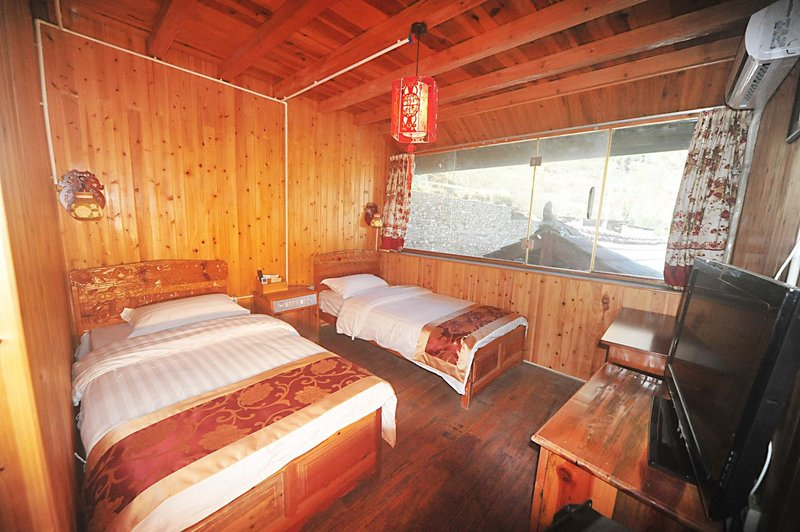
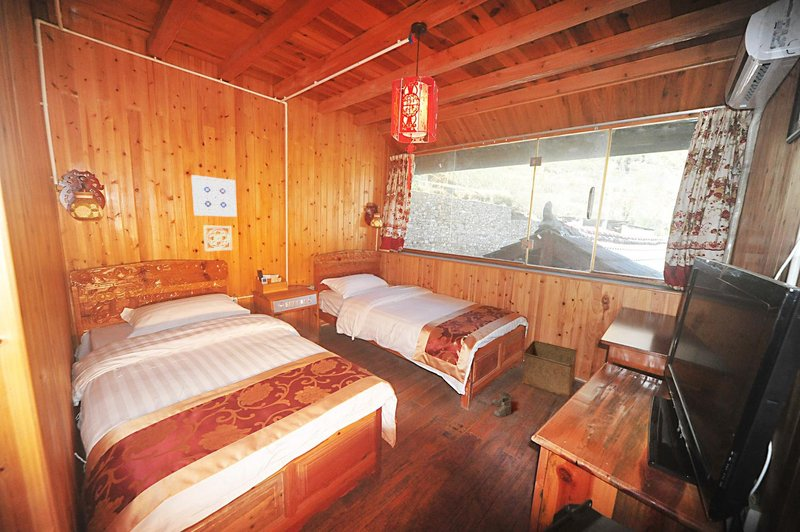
+ wall ornament (217, 238)
+ wall art (215, 197)
+ boots (502, 402)
+ storage bin (550, 366)
